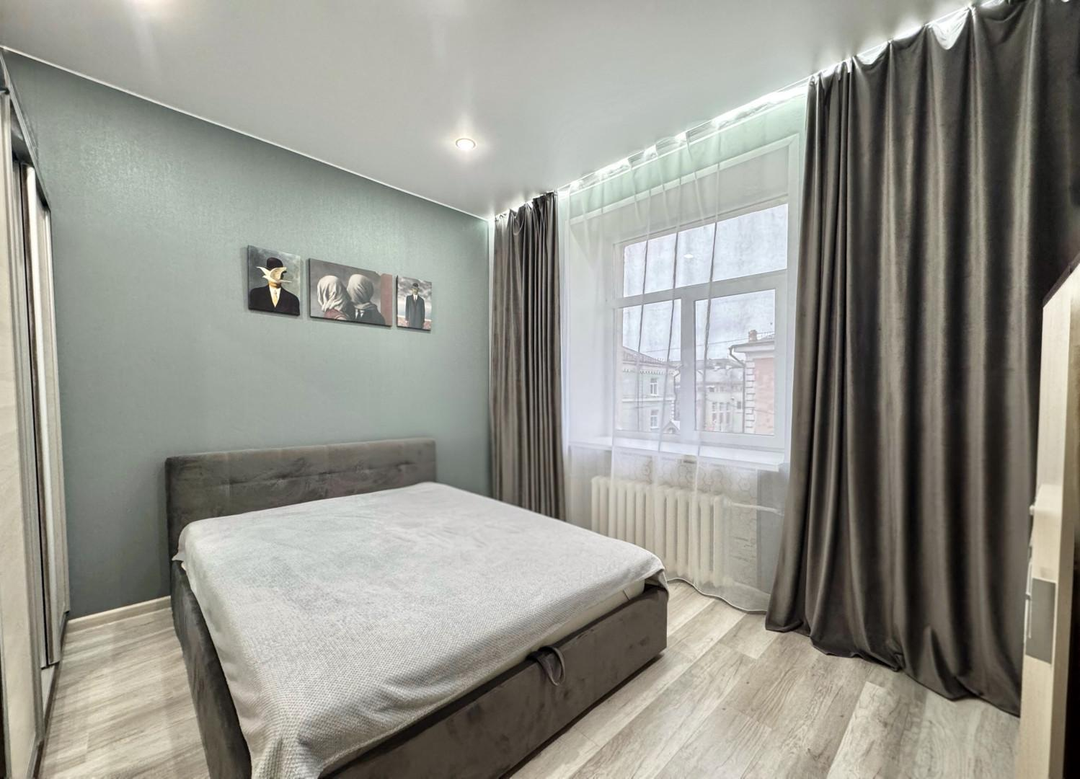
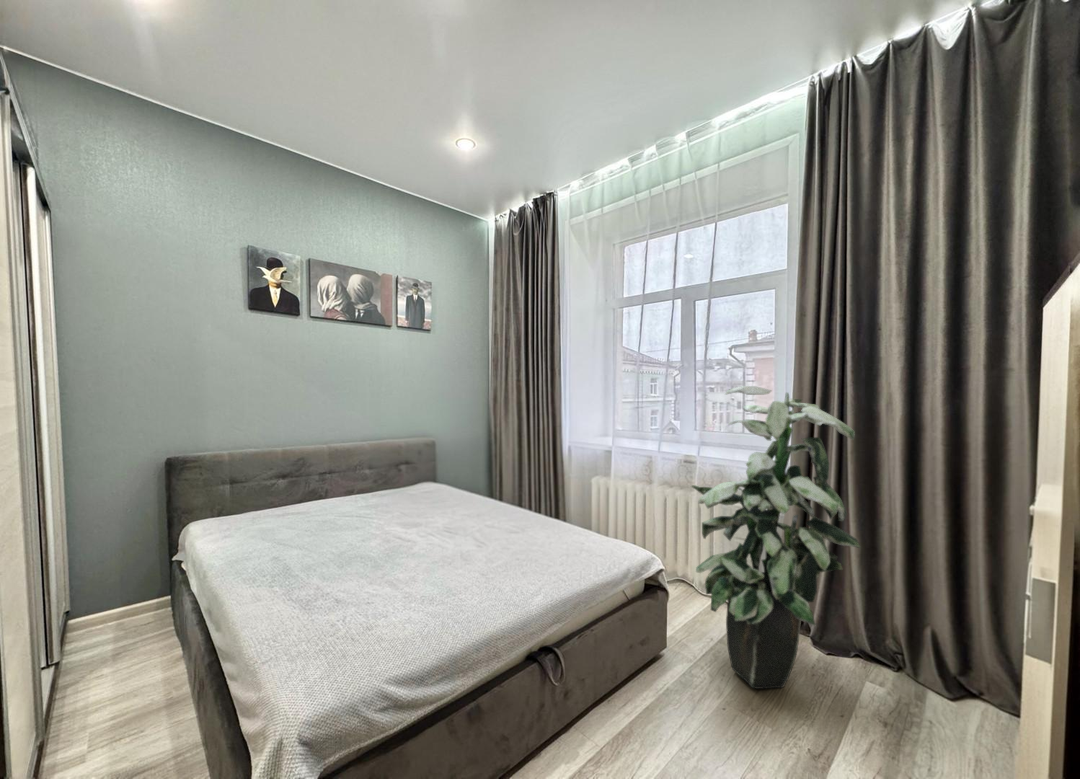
+ indoor plant (764, 530)
